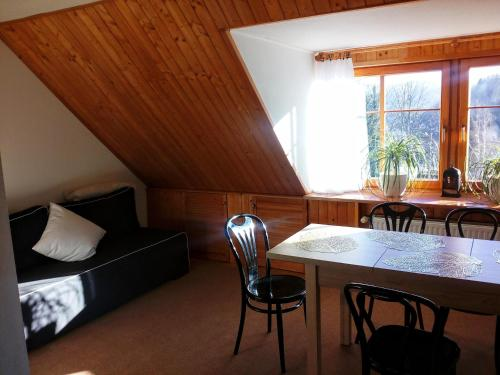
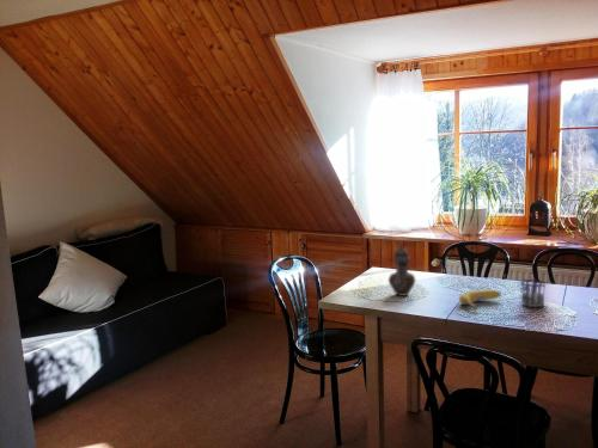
+ cup (532, 293)
+ fruit (480, 299)
+ teapot (402, 268)
